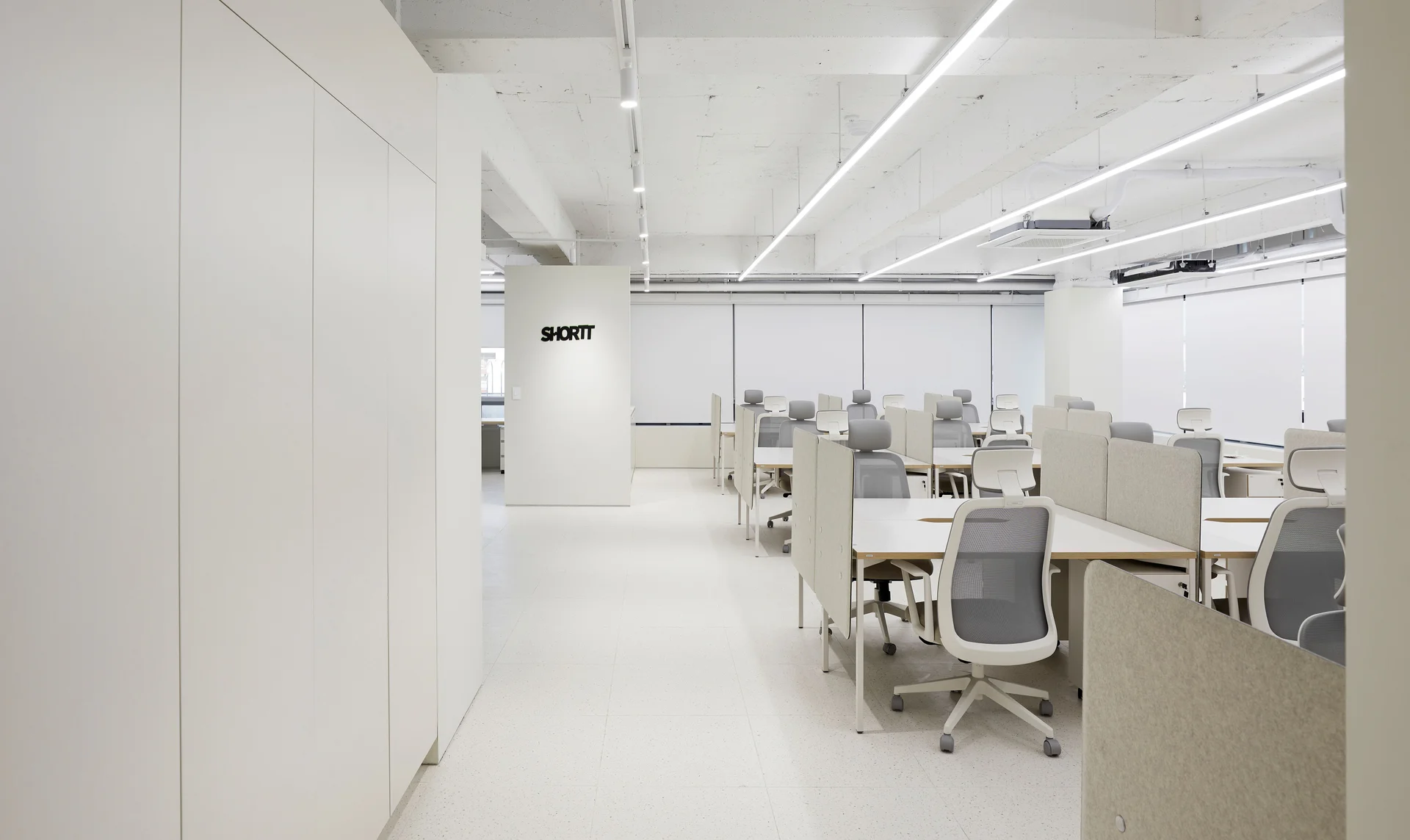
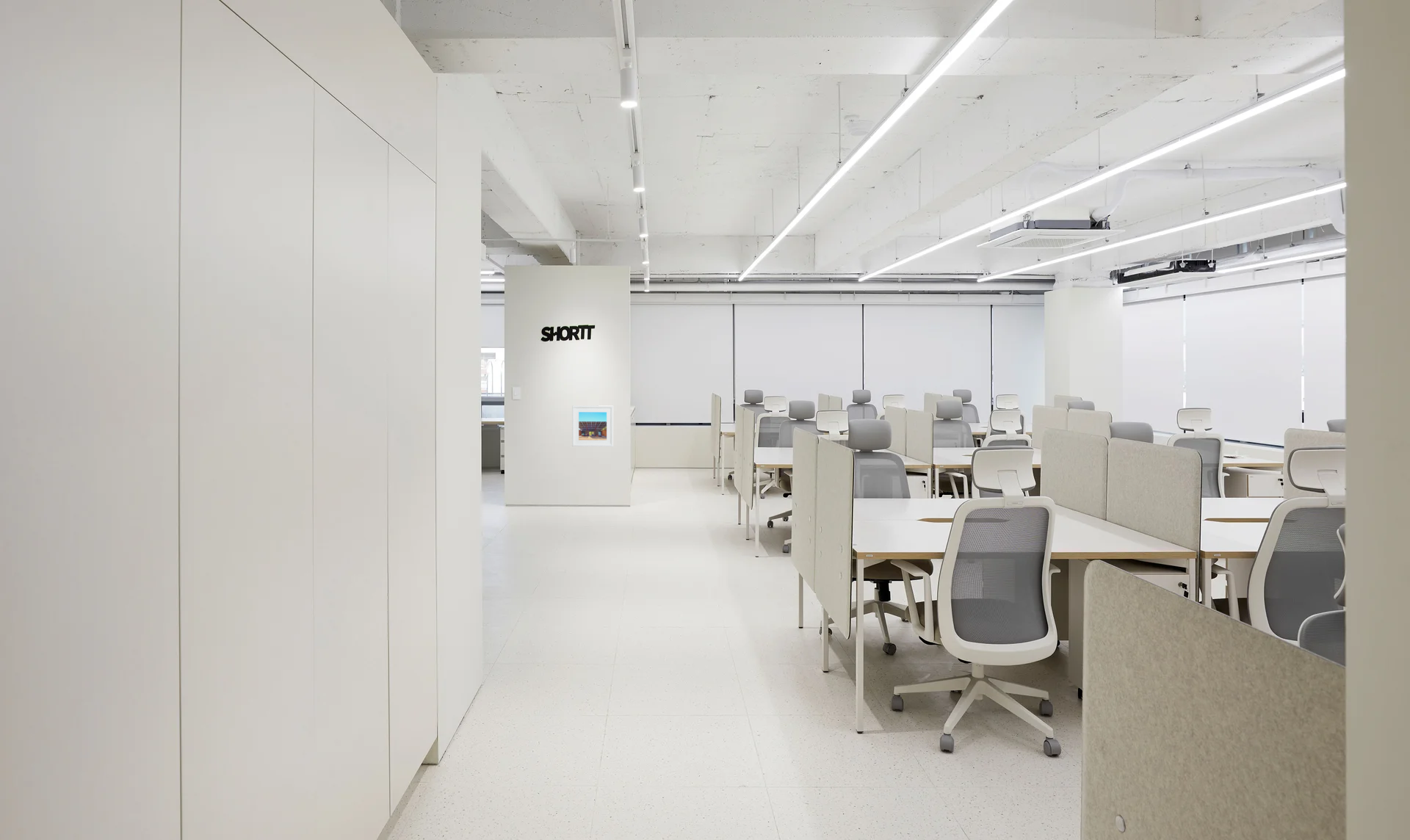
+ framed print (593, 426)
